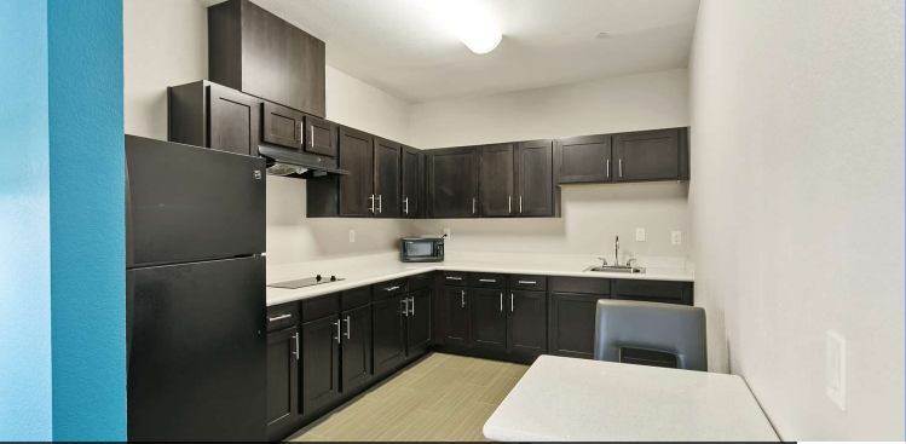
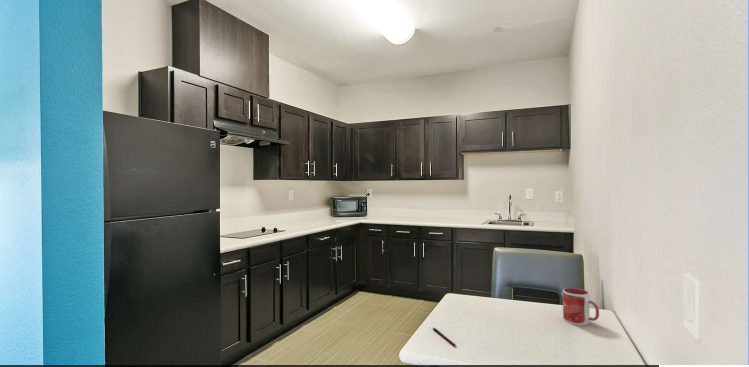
+ mug (580, 307)
+ pen (443, 336)
